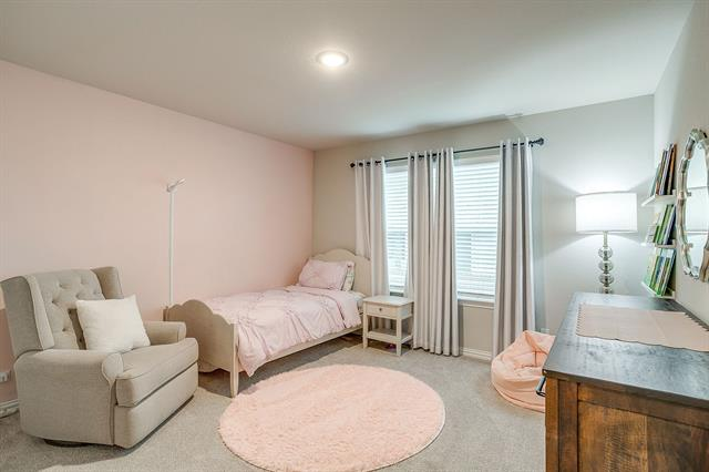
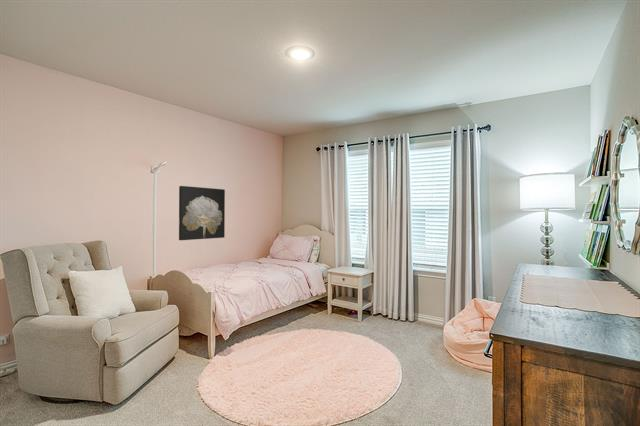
+ wall art (203, 213)
